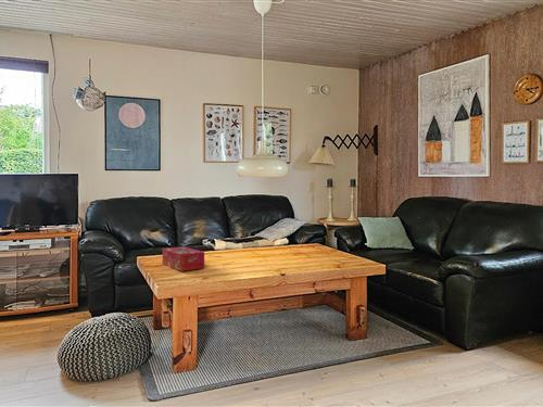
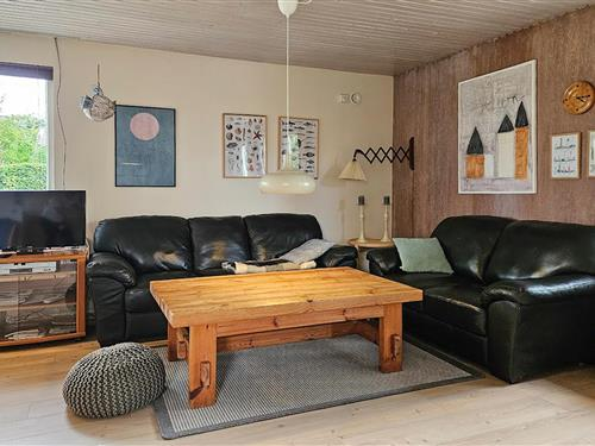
- tissue box (182, 257)
